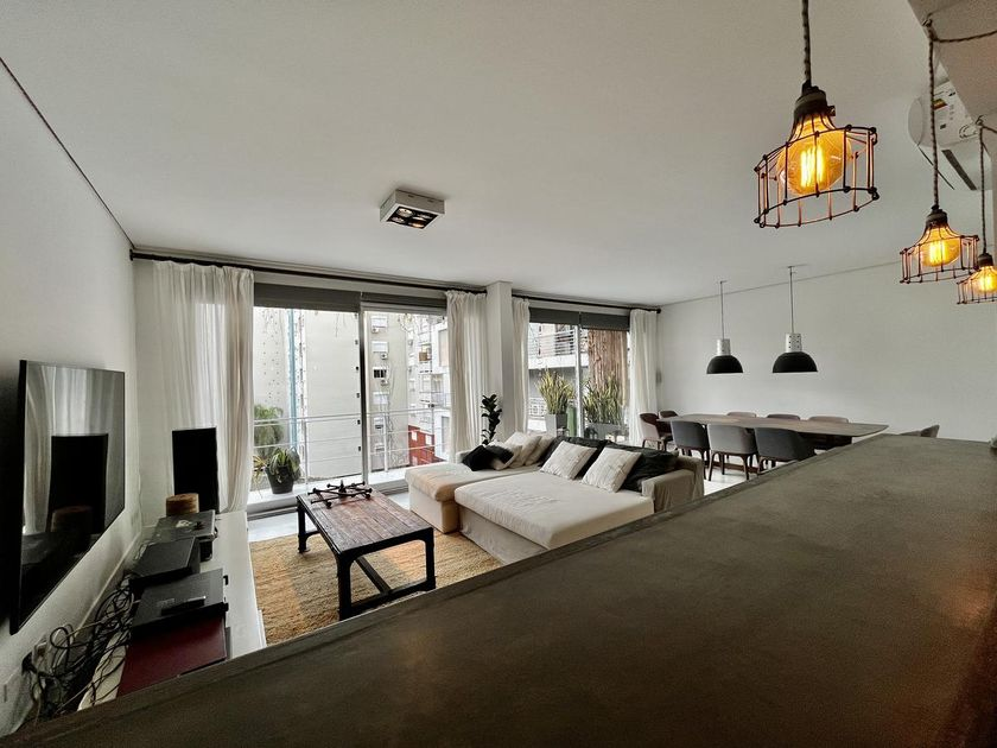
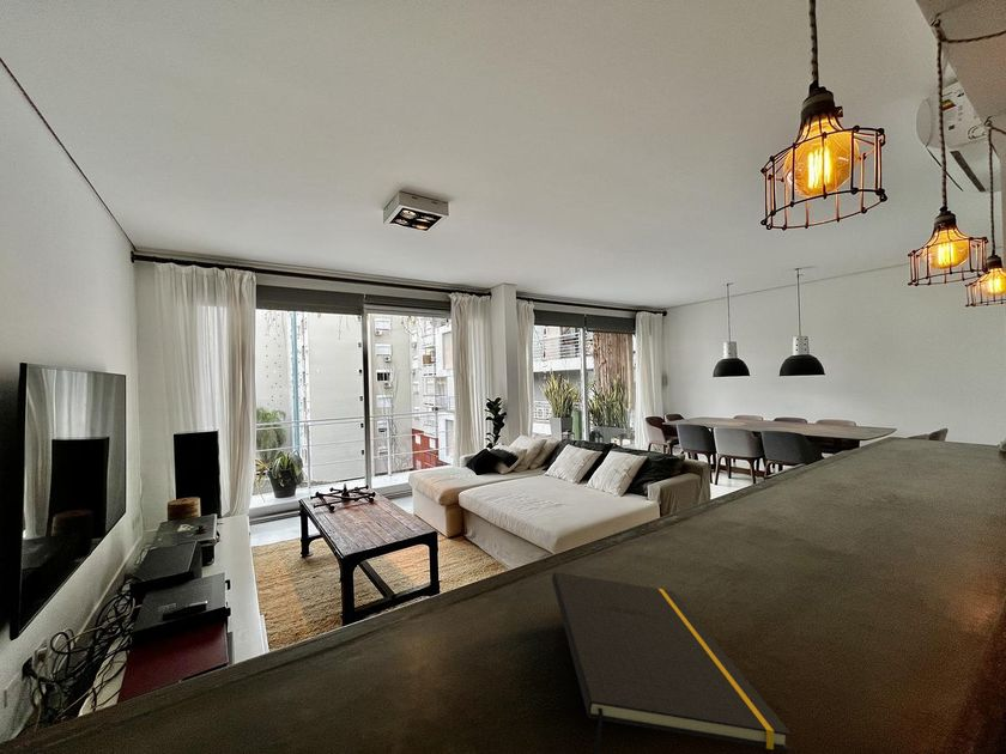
+ notepad (641, 638)
